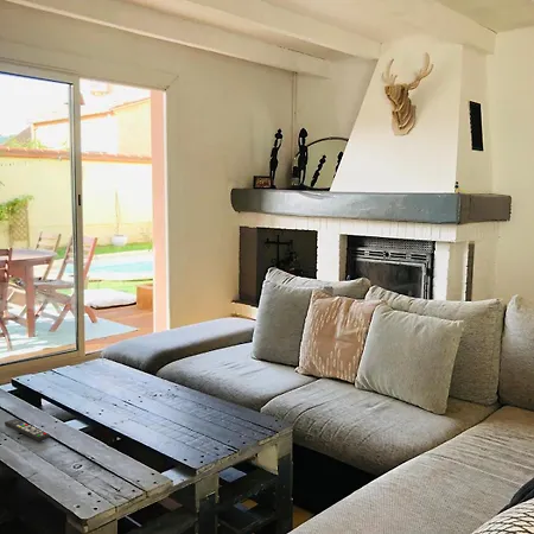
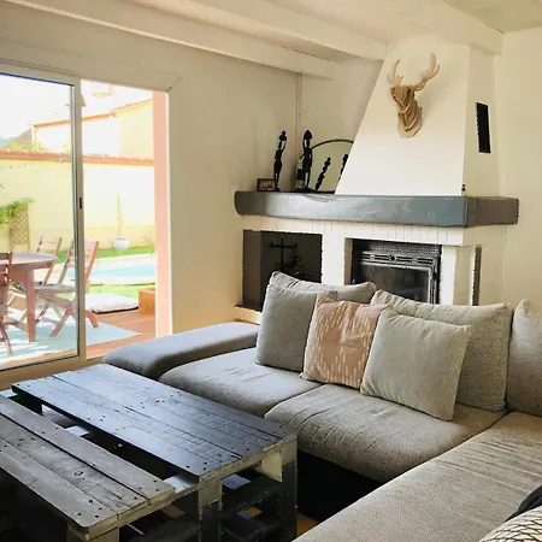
- remote control (26, 430)
